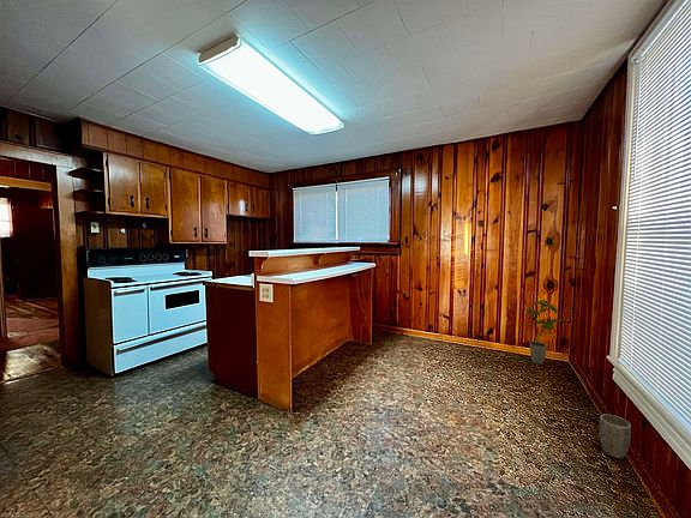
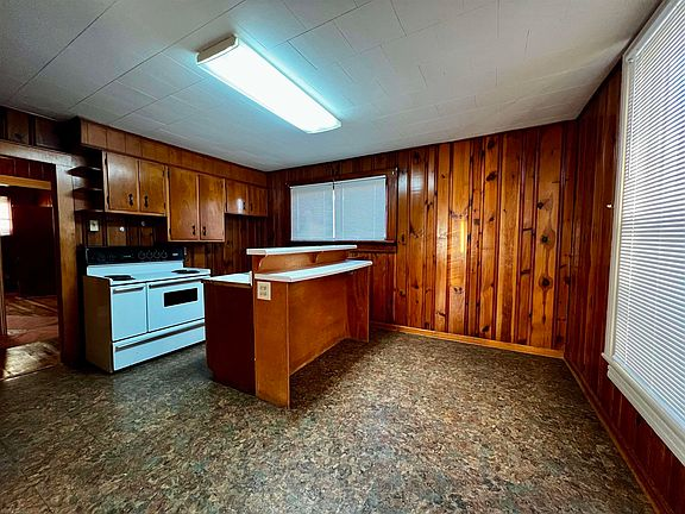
- plant pot (614, 436)
- house plant (542, 331)
